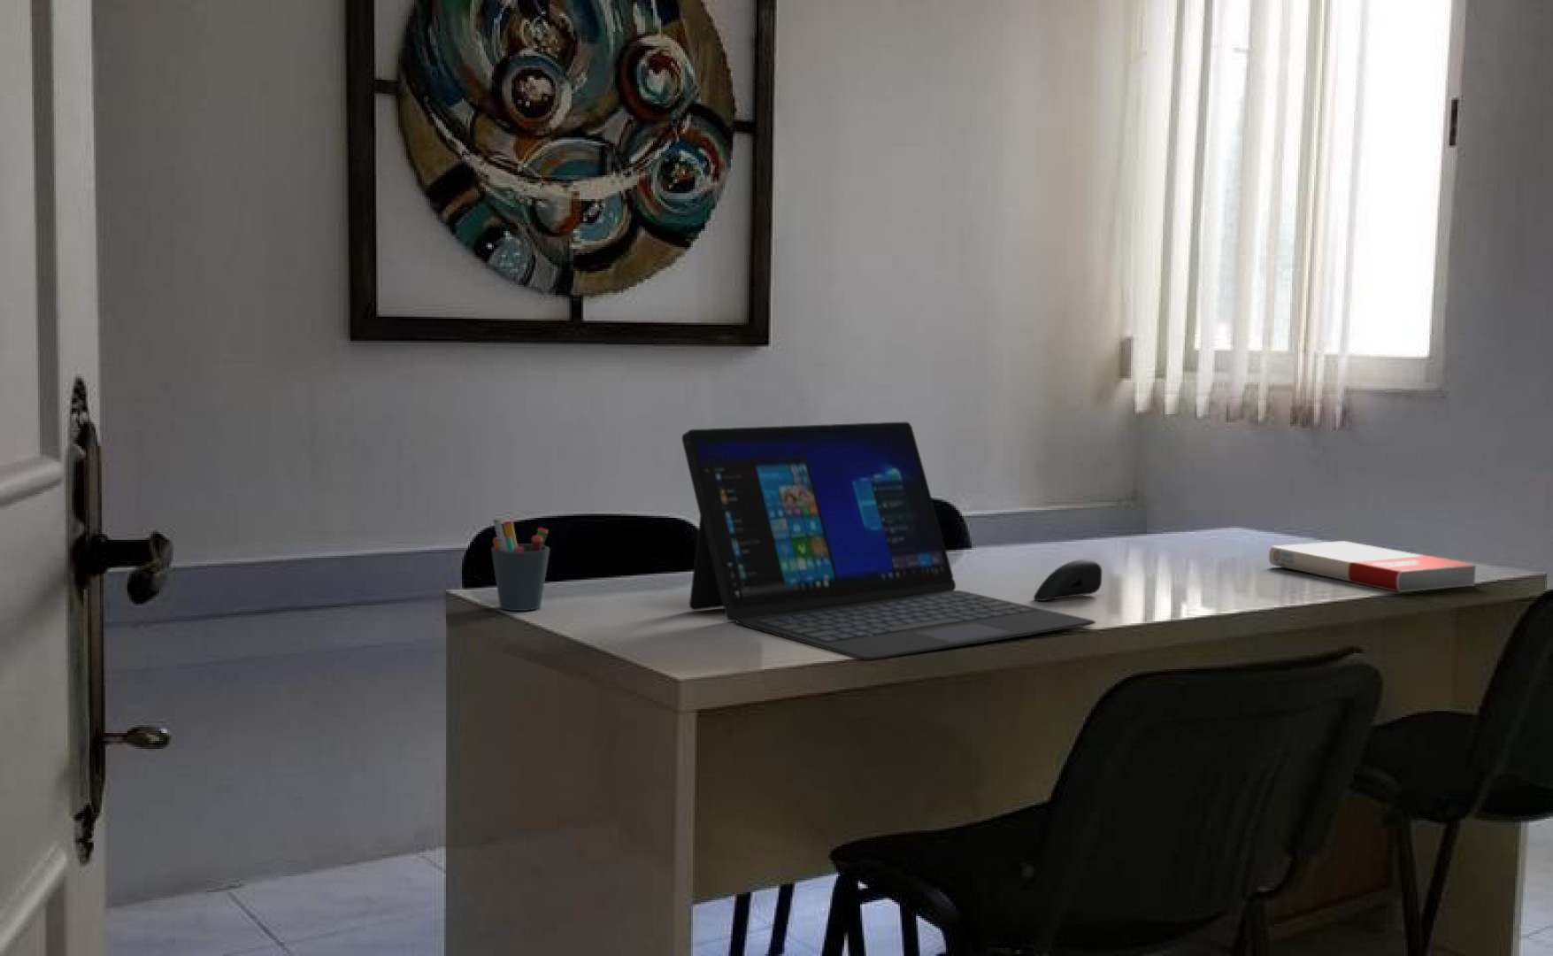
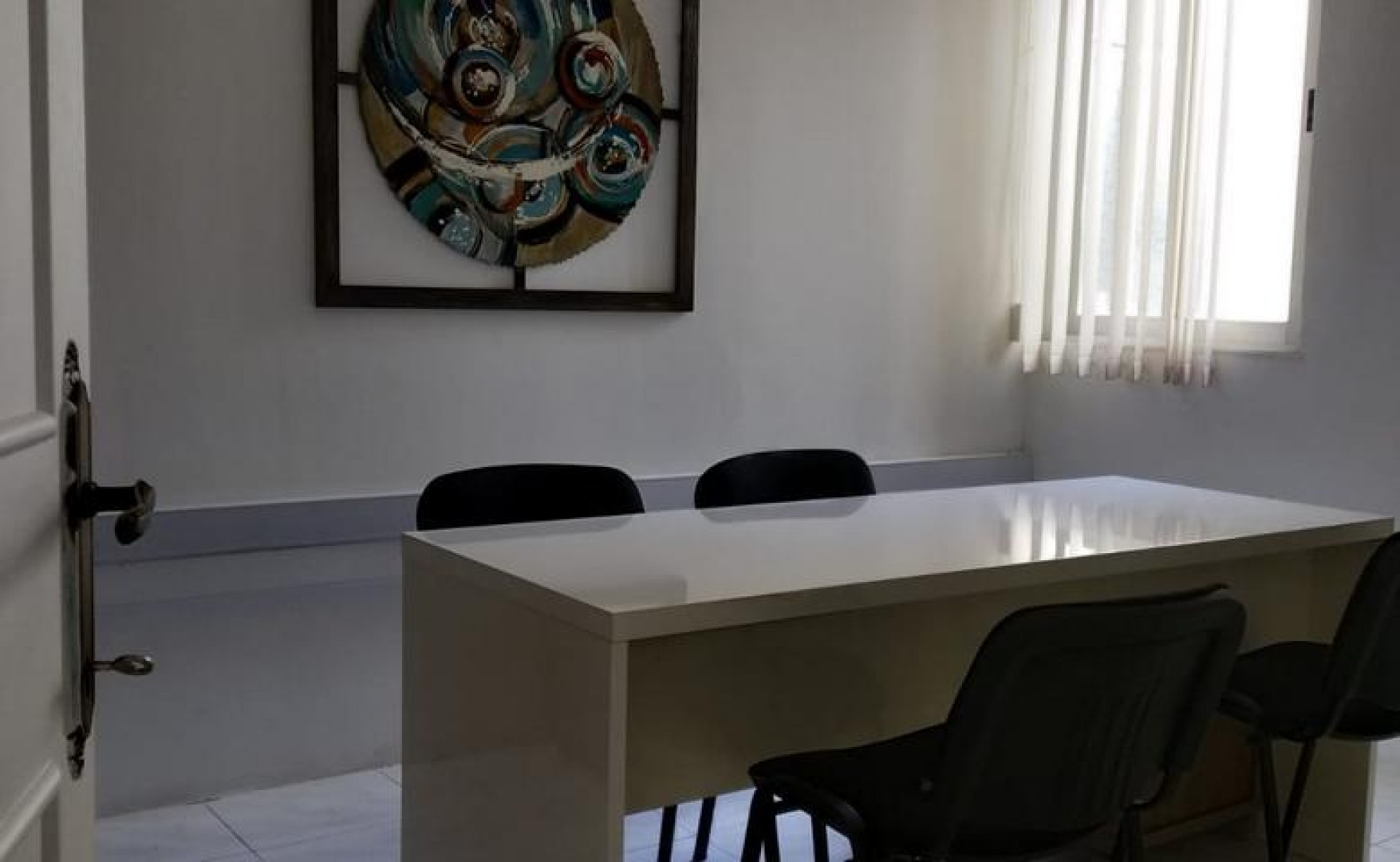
- computer mouse (1067, 579)
- book (1369, 565)
- pen holder (519, 561)
- laptop (887, 527)
